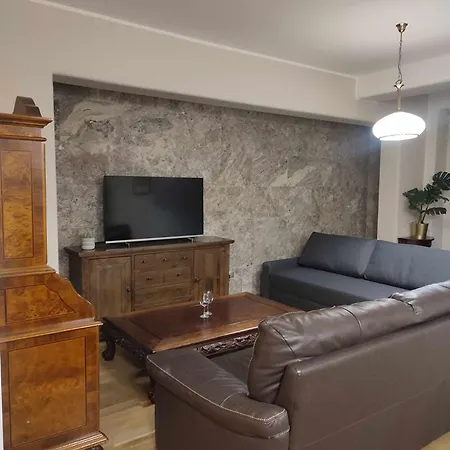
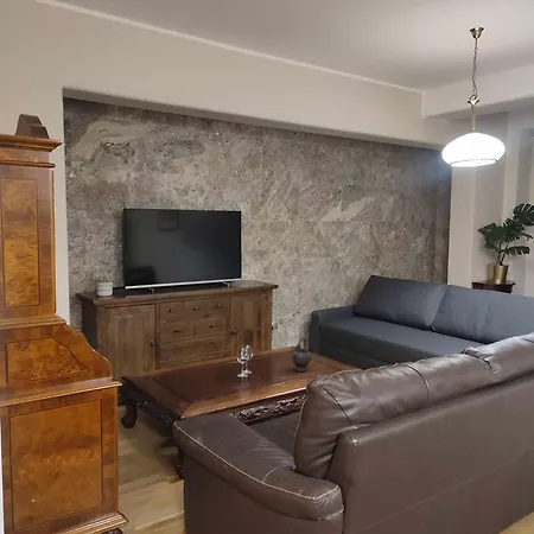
+ teapot (299, 354)
